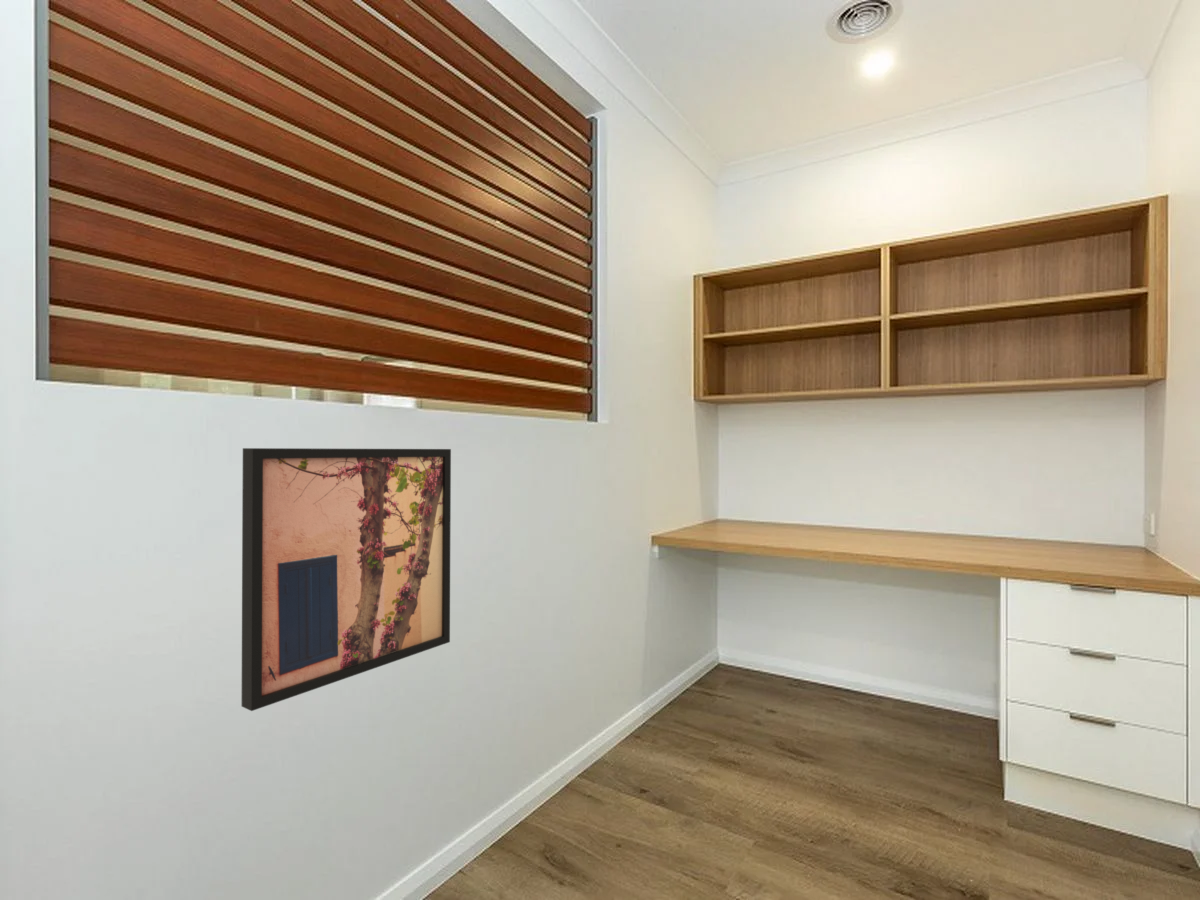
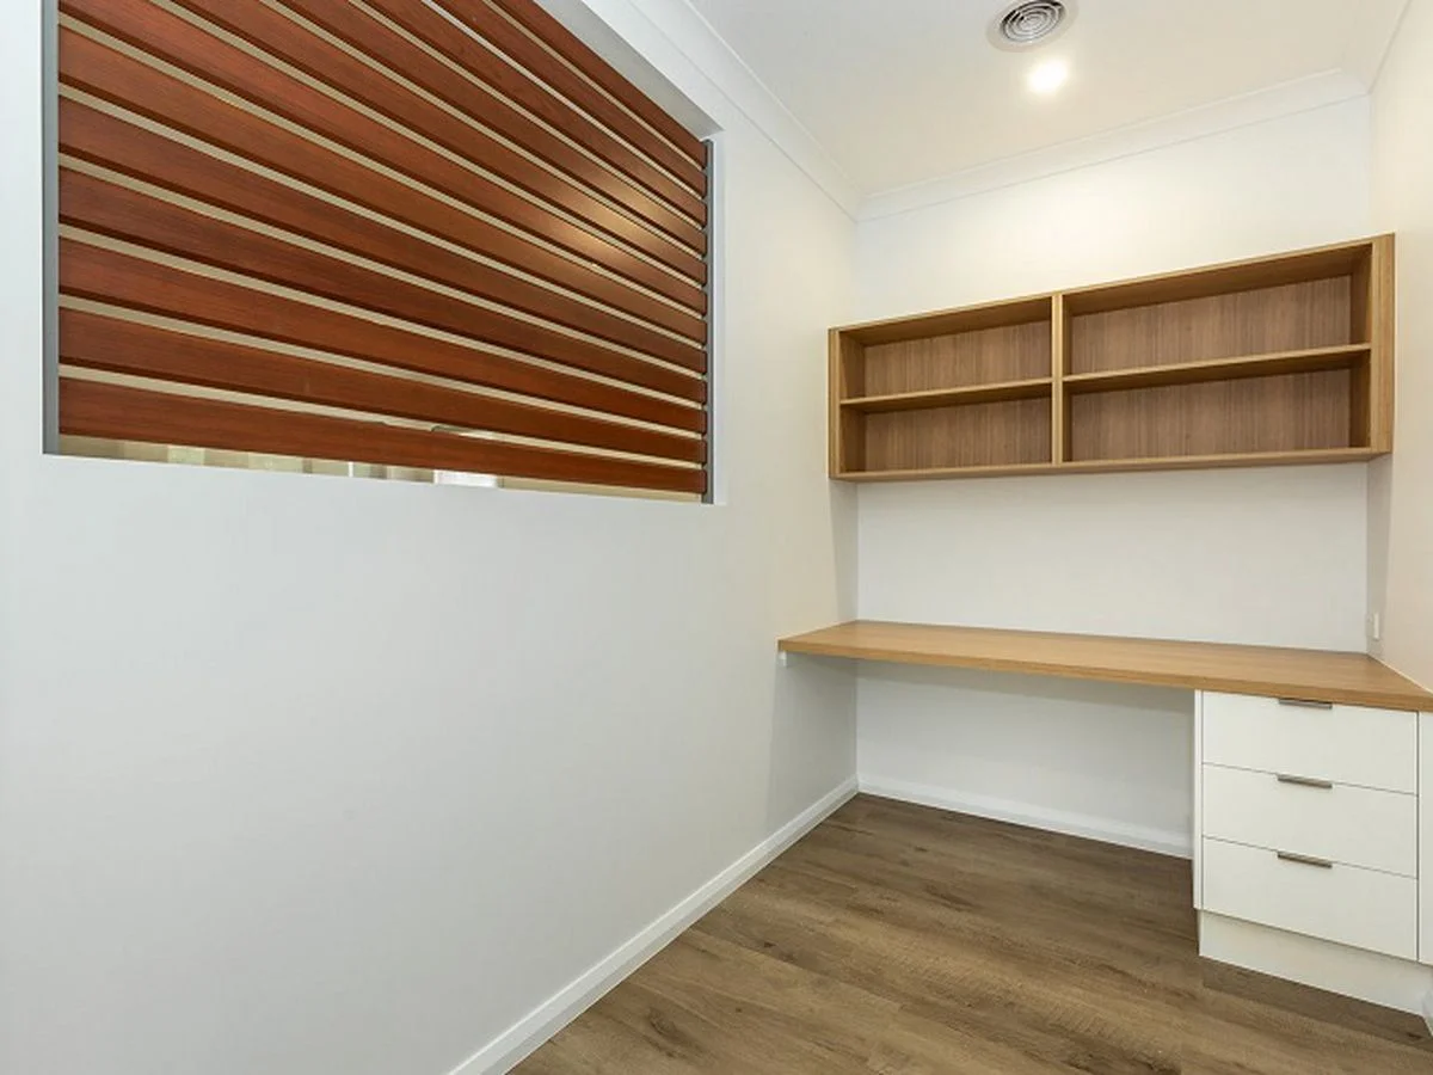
- wall art (361, 559)
